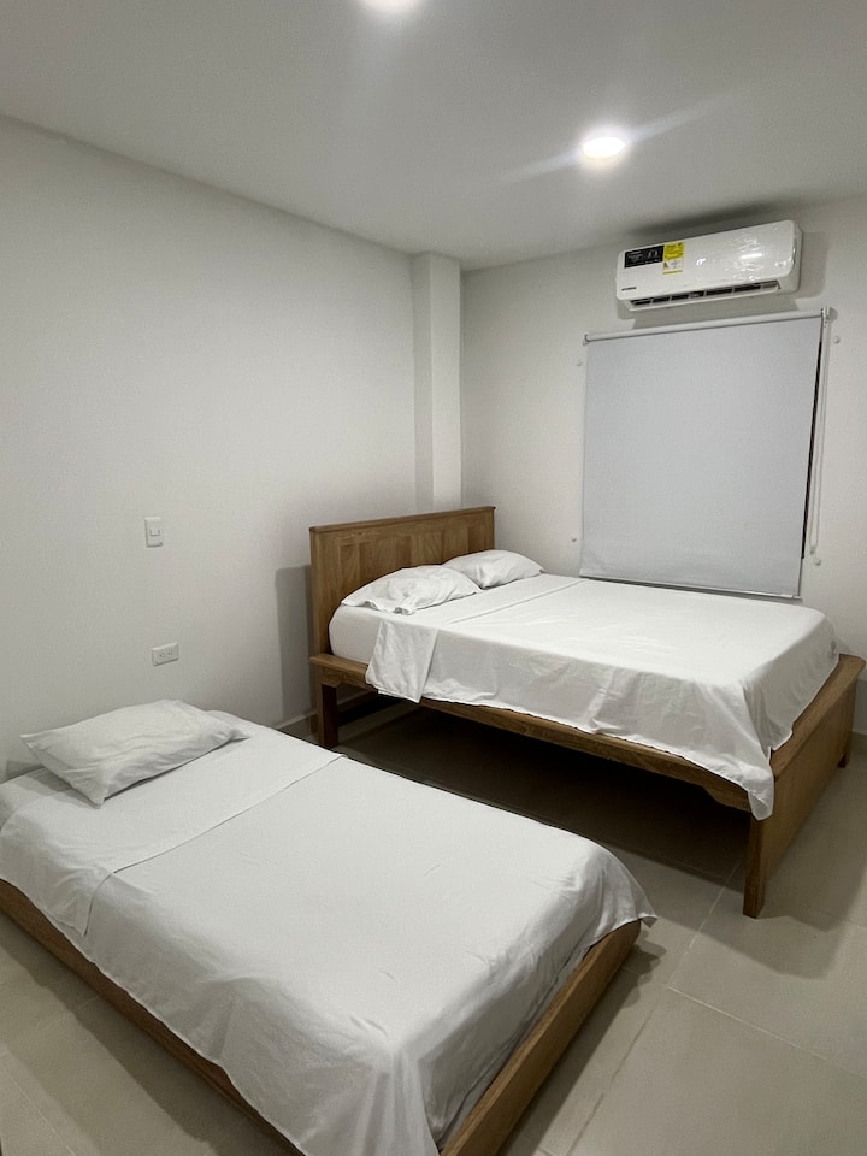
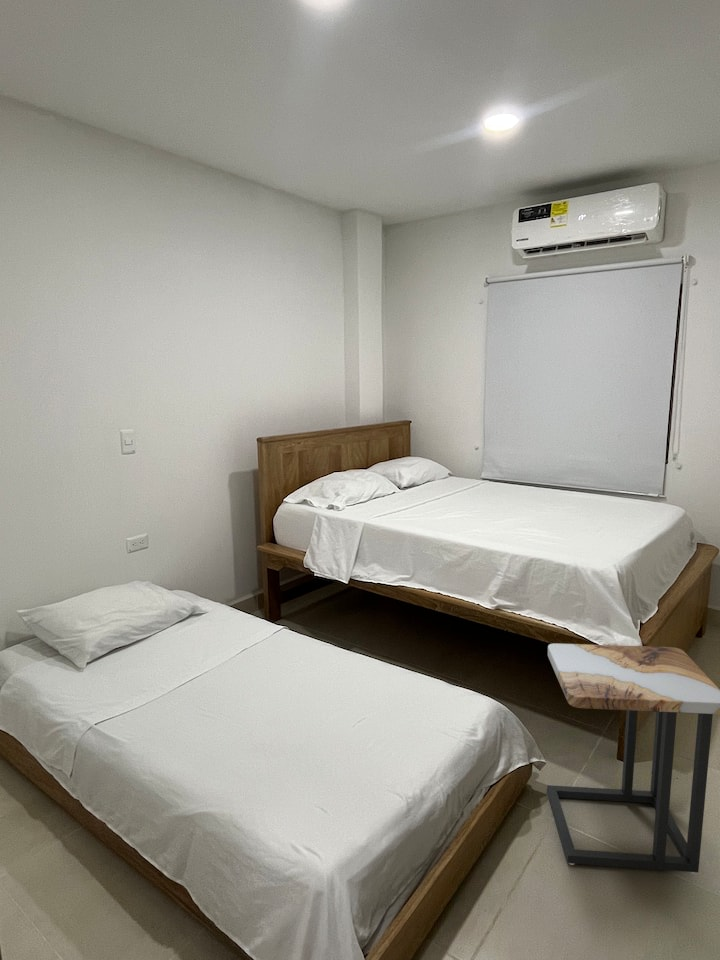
+ side table (624, 752)
